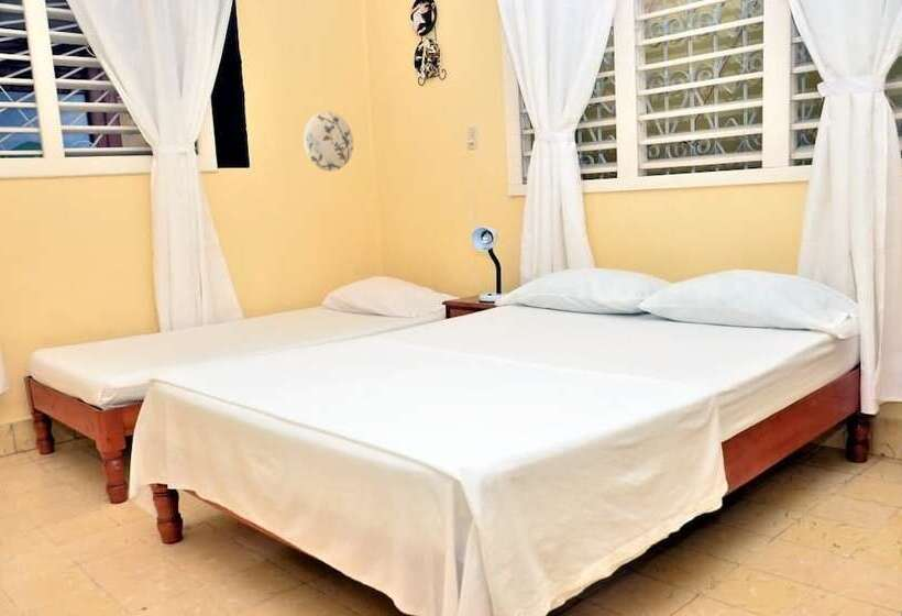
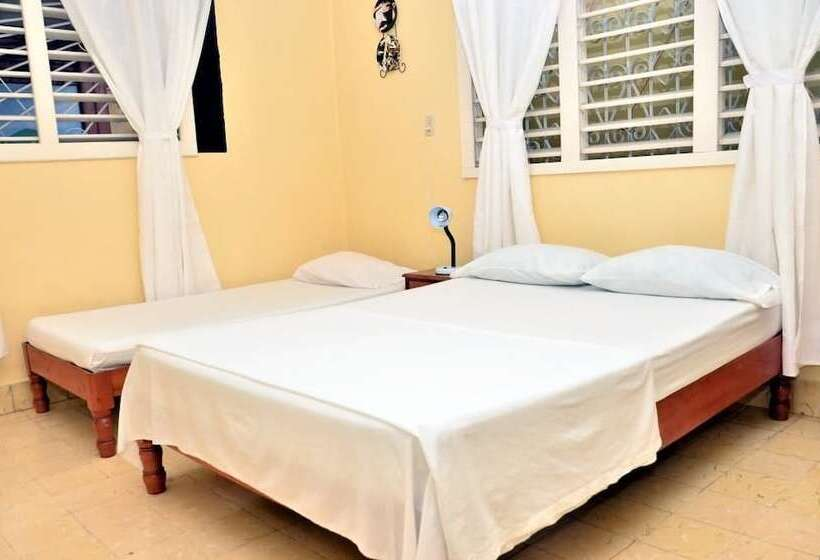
- decorative plate (329, 141)
